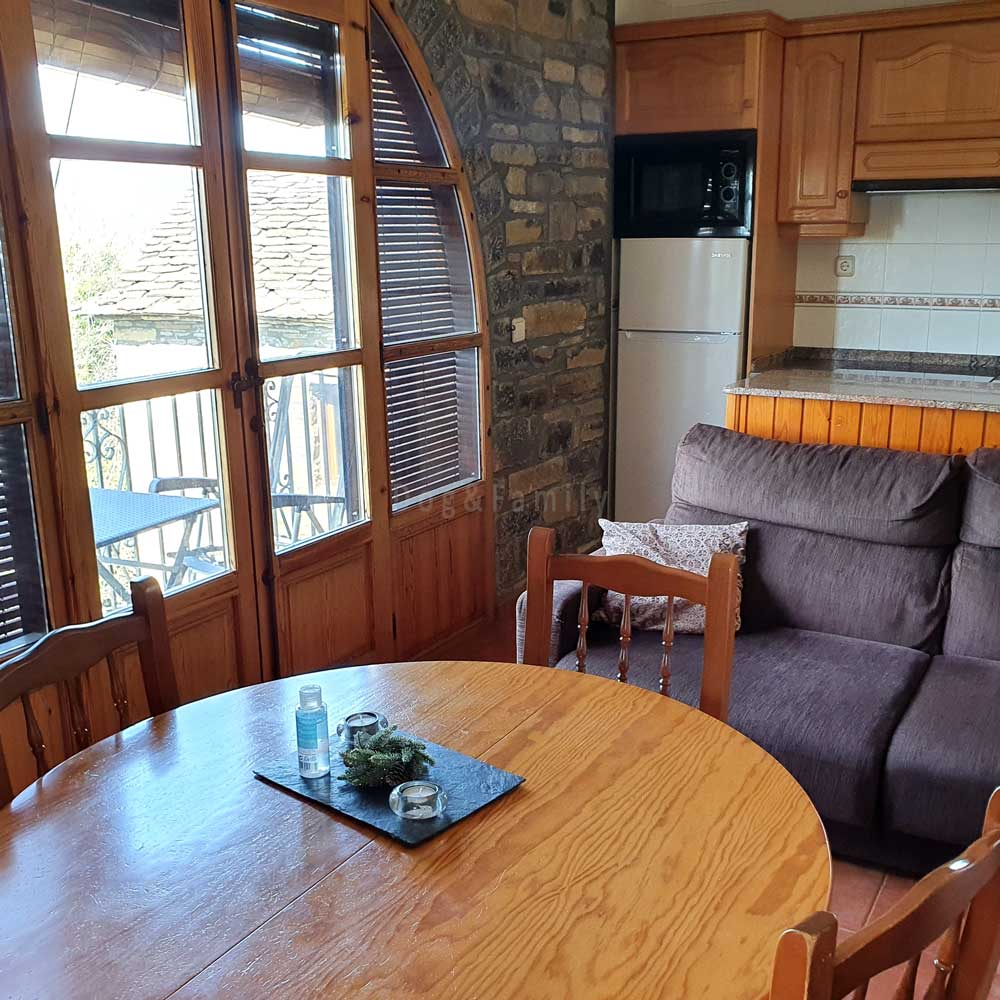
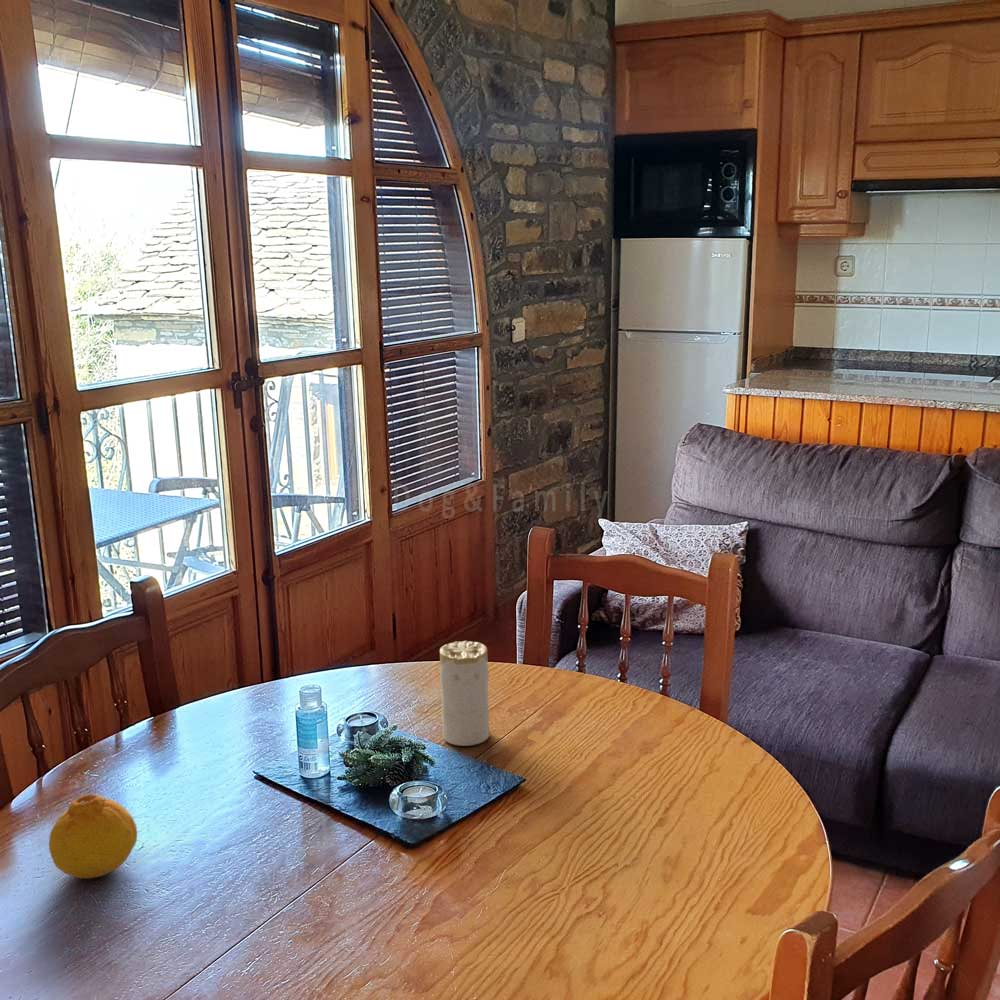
+ candle (465, 693)
+ fruit (93, 834)
